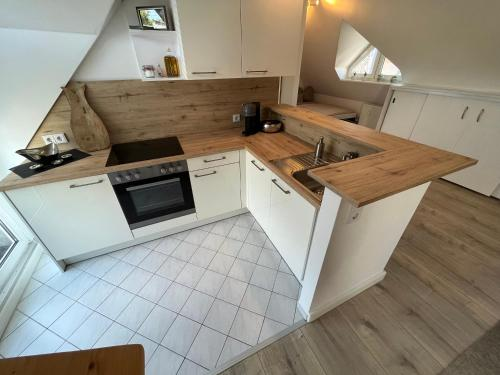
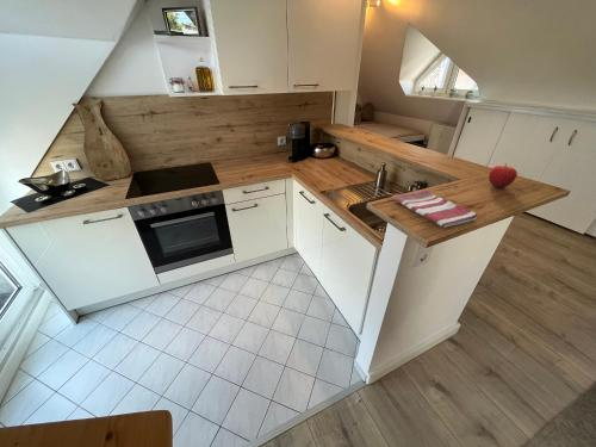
+ fruit (502, 175)
+ dish towel (433, 206)
